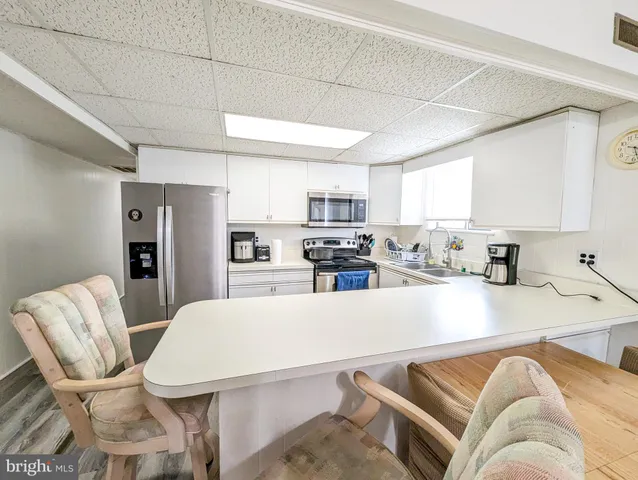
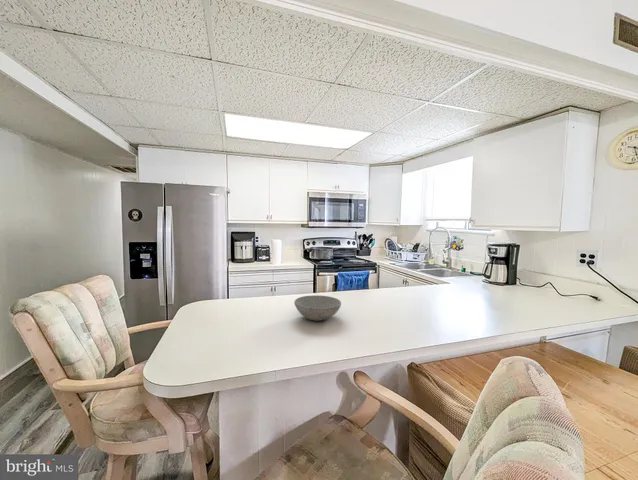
+ bowl (317, 309)
